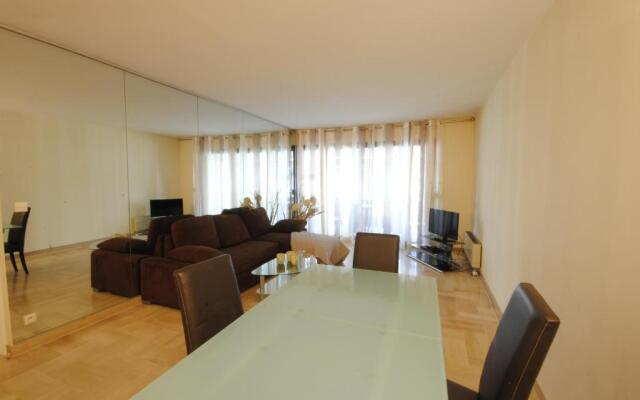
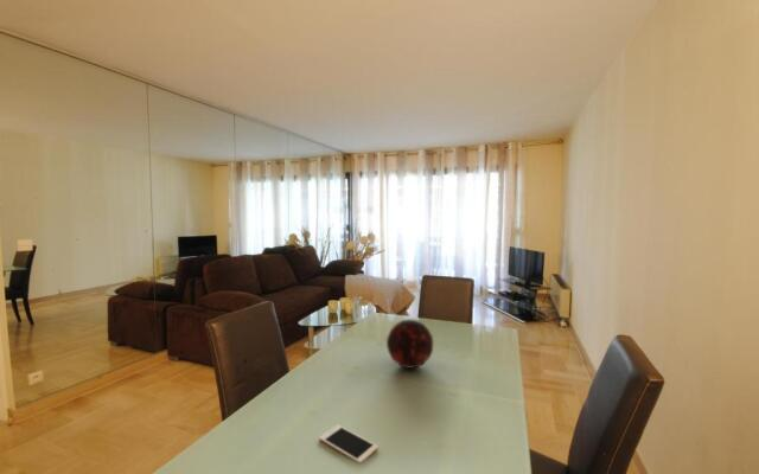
+ cell phone (347, 442)
+ decorative orb (409, 342)
